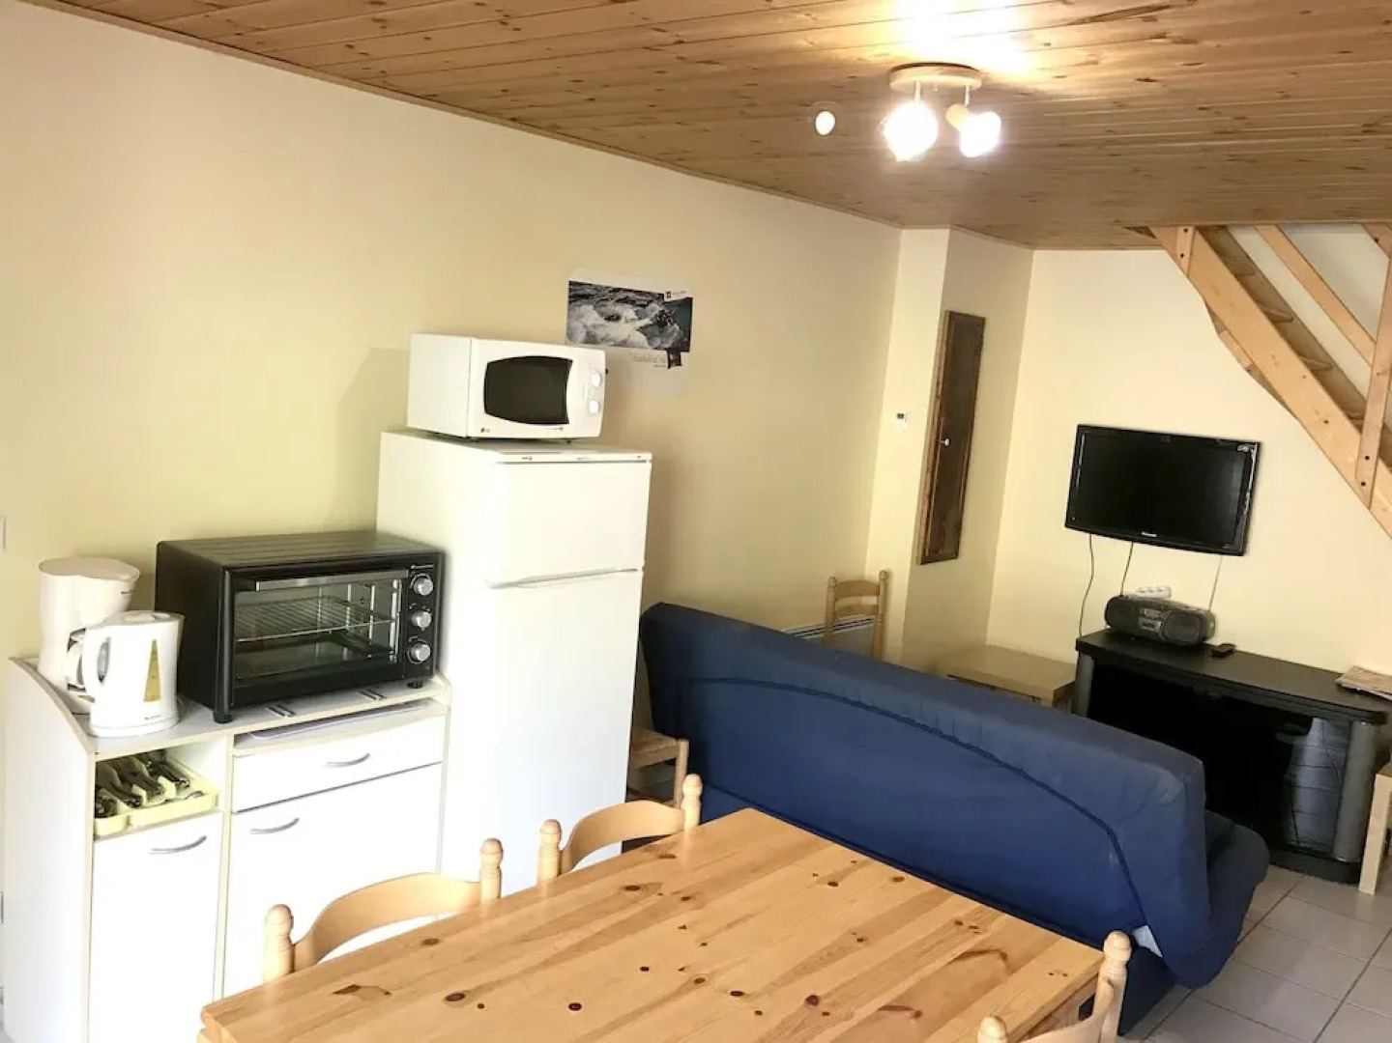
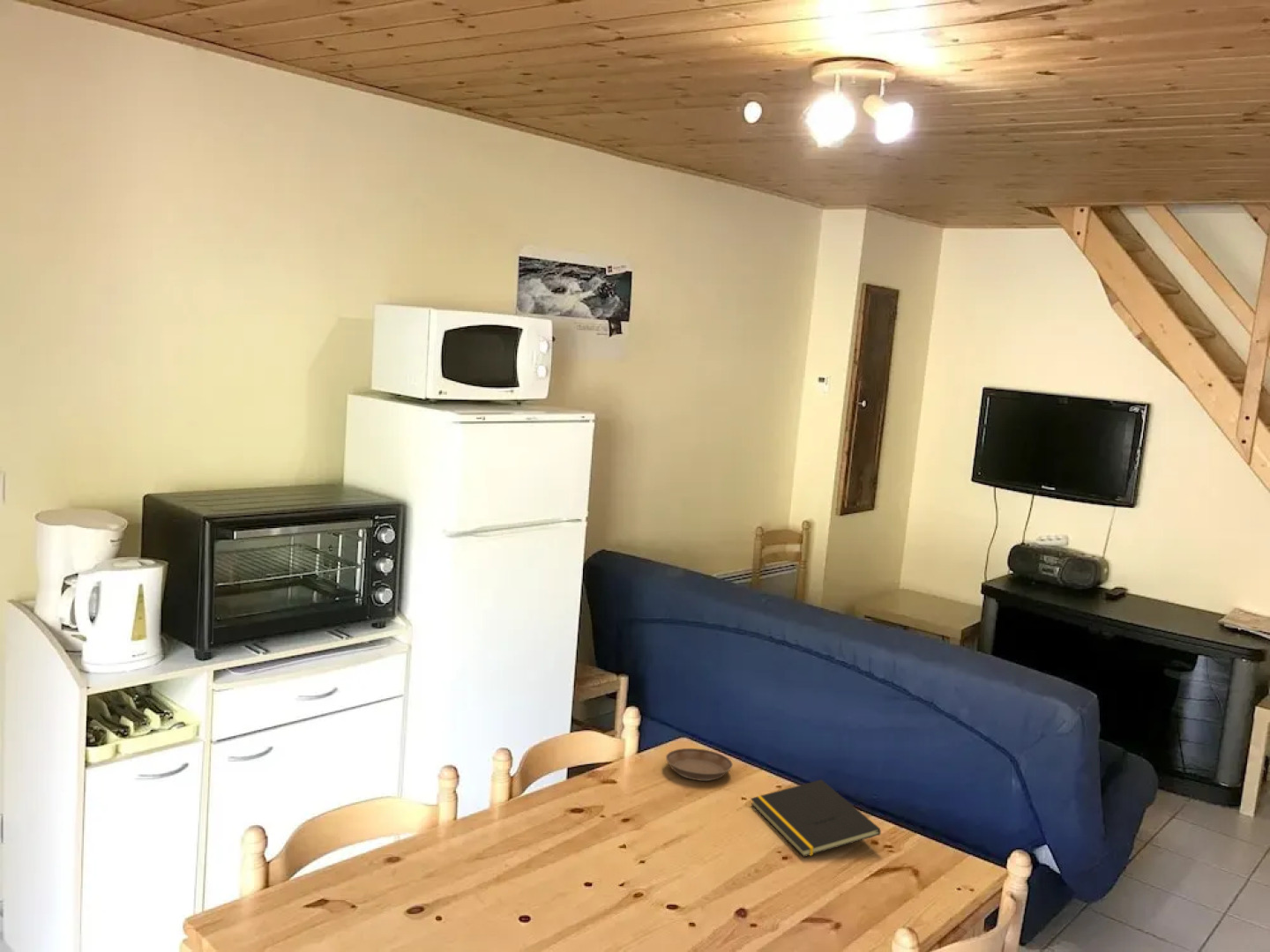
+ saucer (698, 765)
+ notepad (813, 815)
